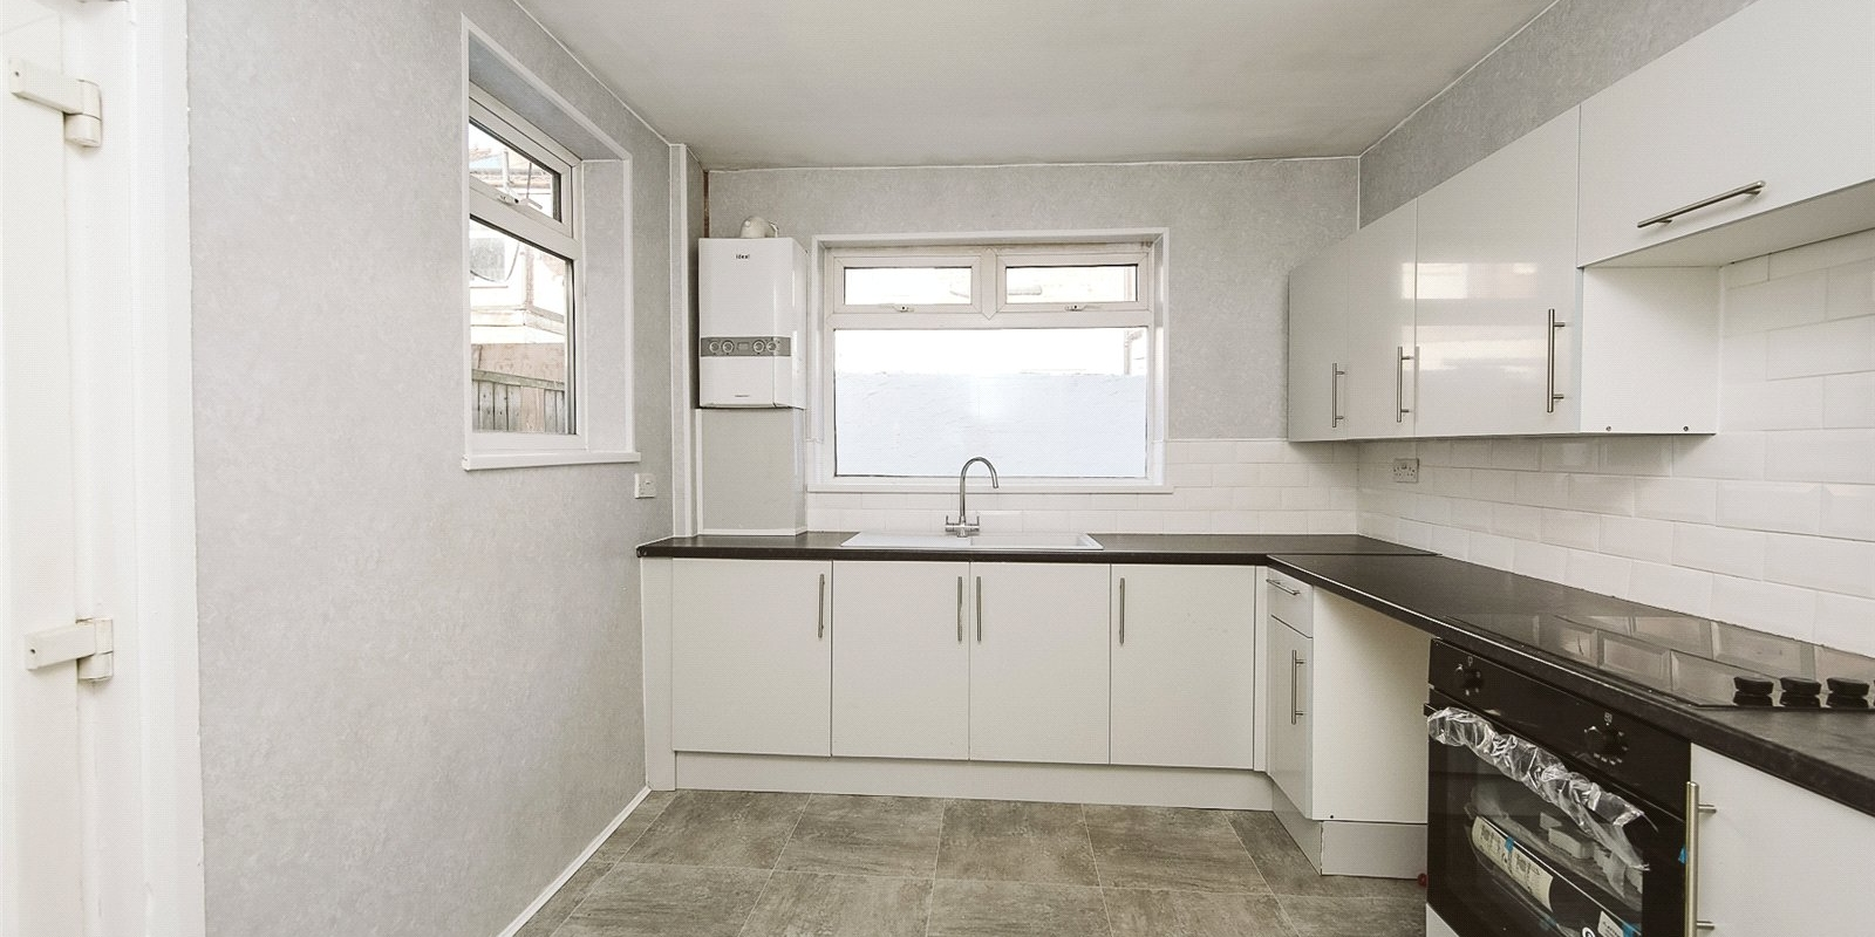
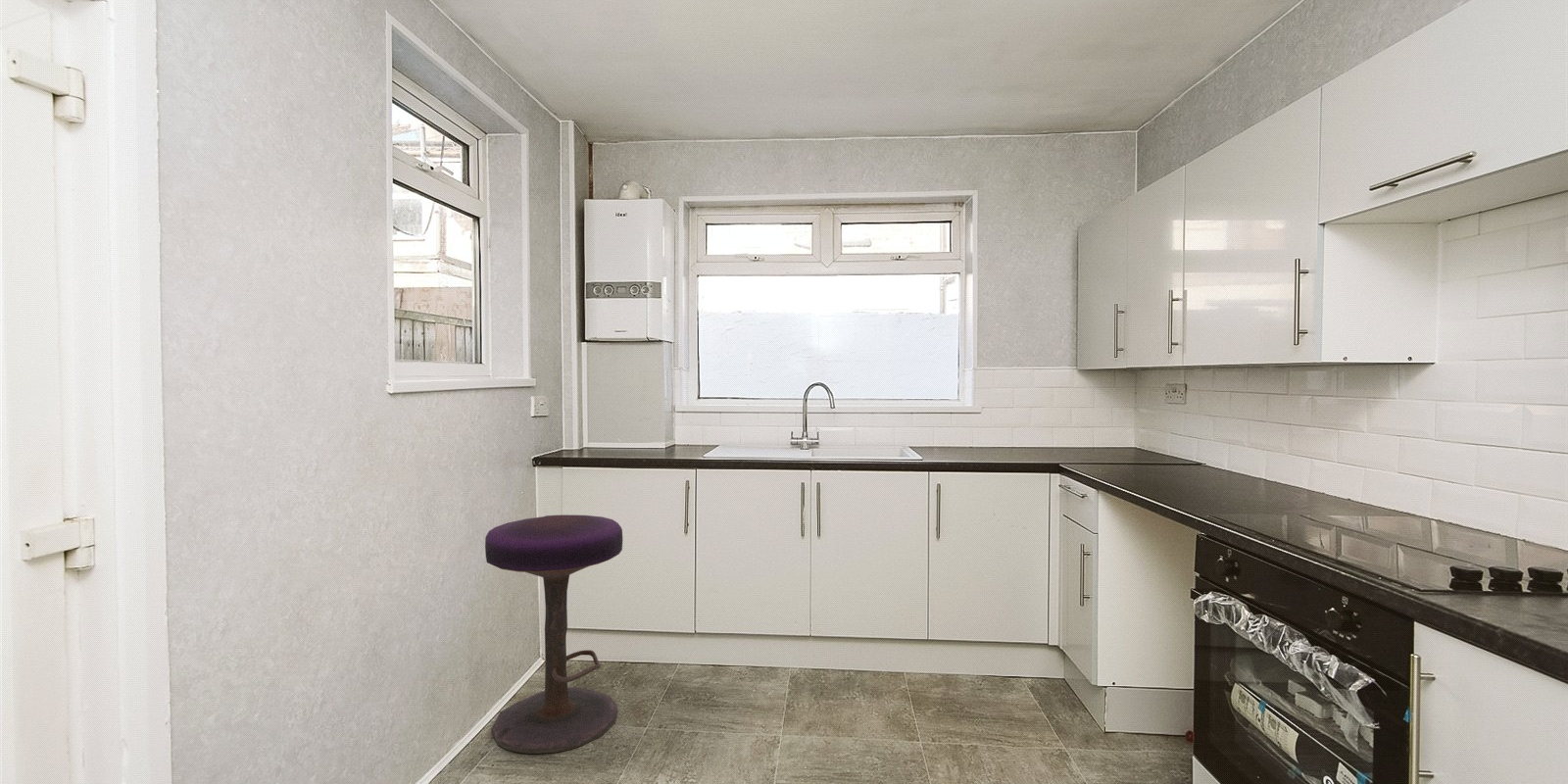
+ stool (556, 620)
